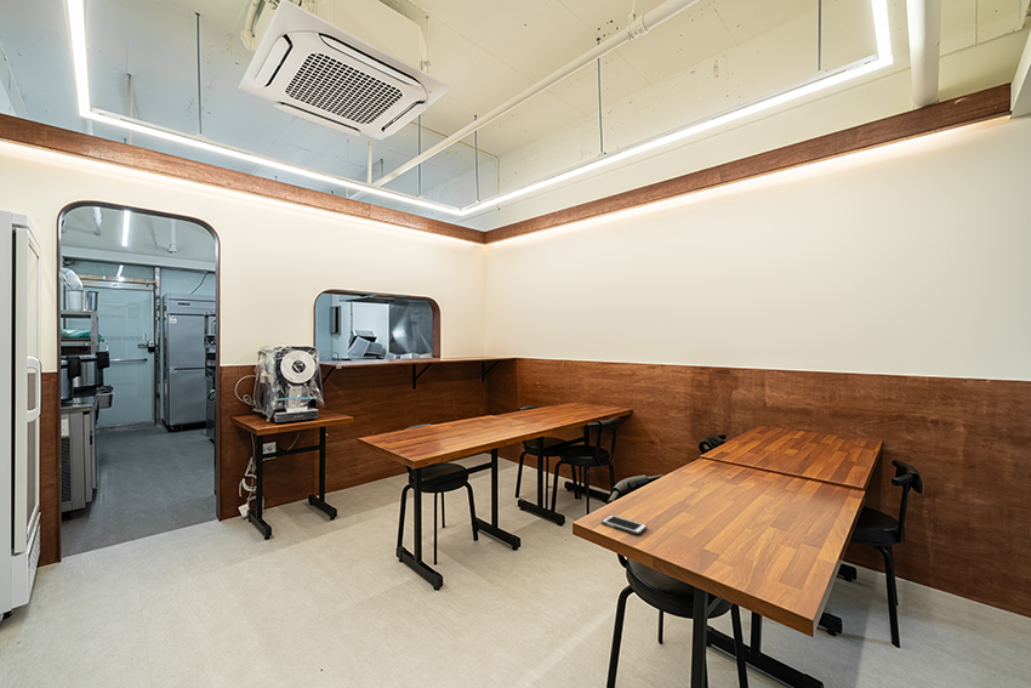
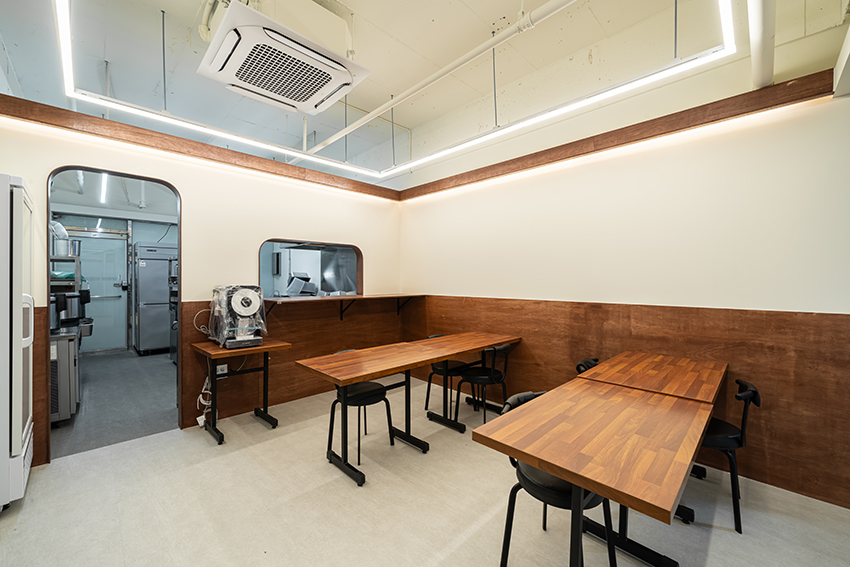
- cell phone (623, 524)
